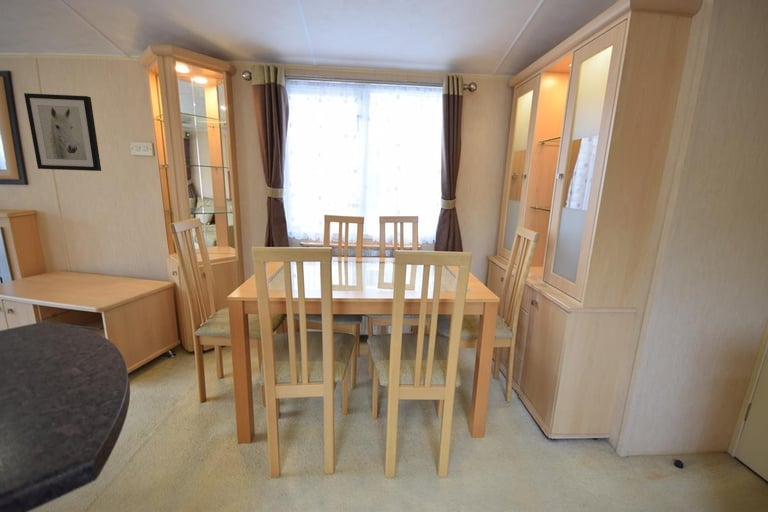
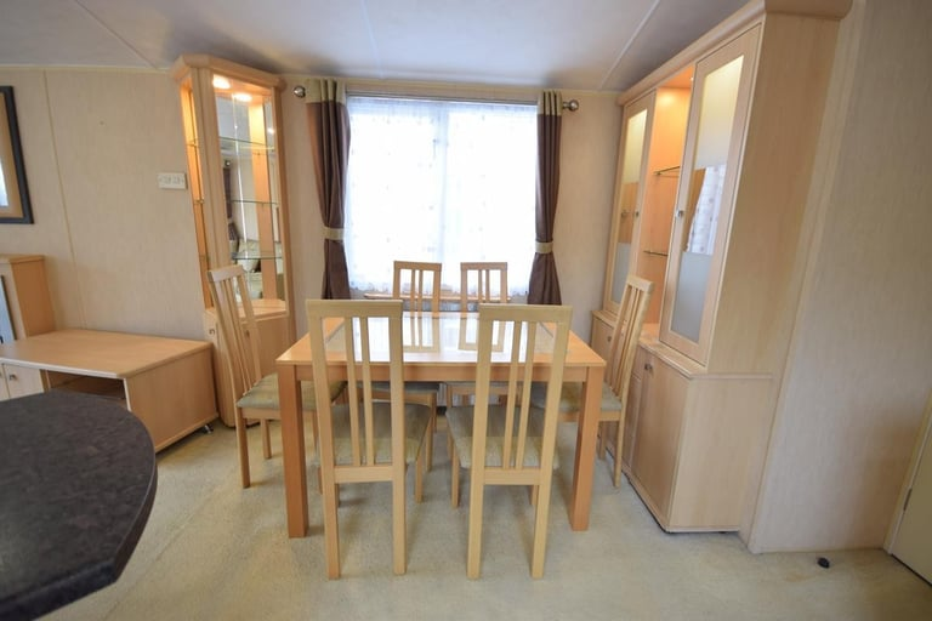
- wall art (64, 133)
